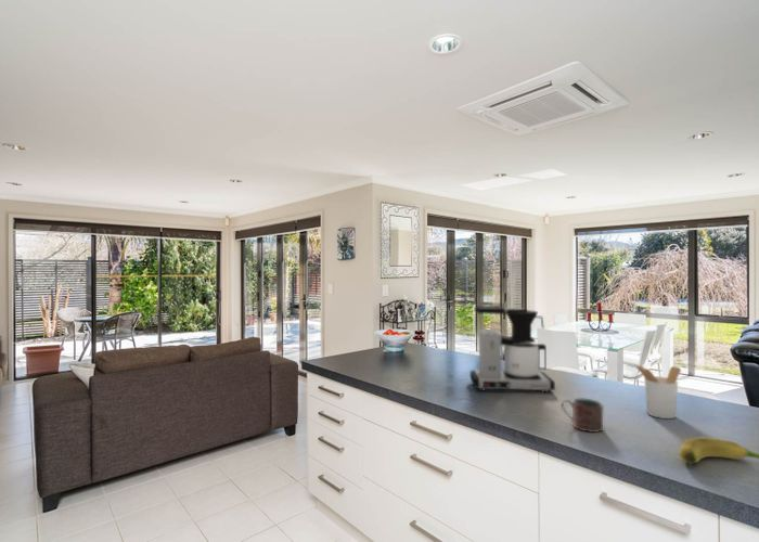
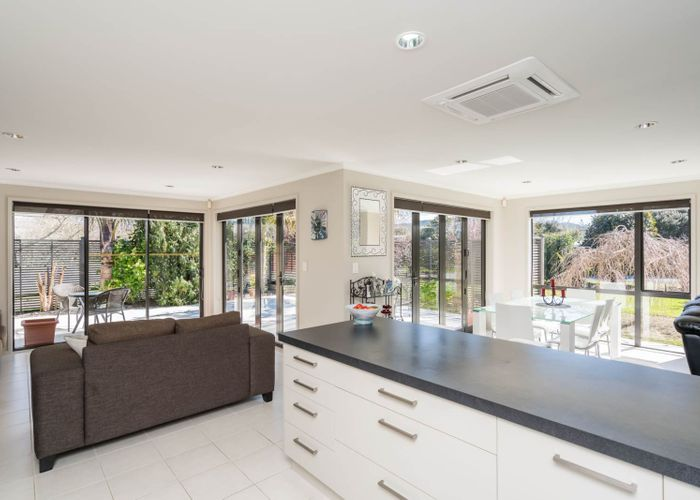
- banana (720, 454)
- utensil holder (655, 389)
- mug (582, 413)
- coffee maker (510, 347)
